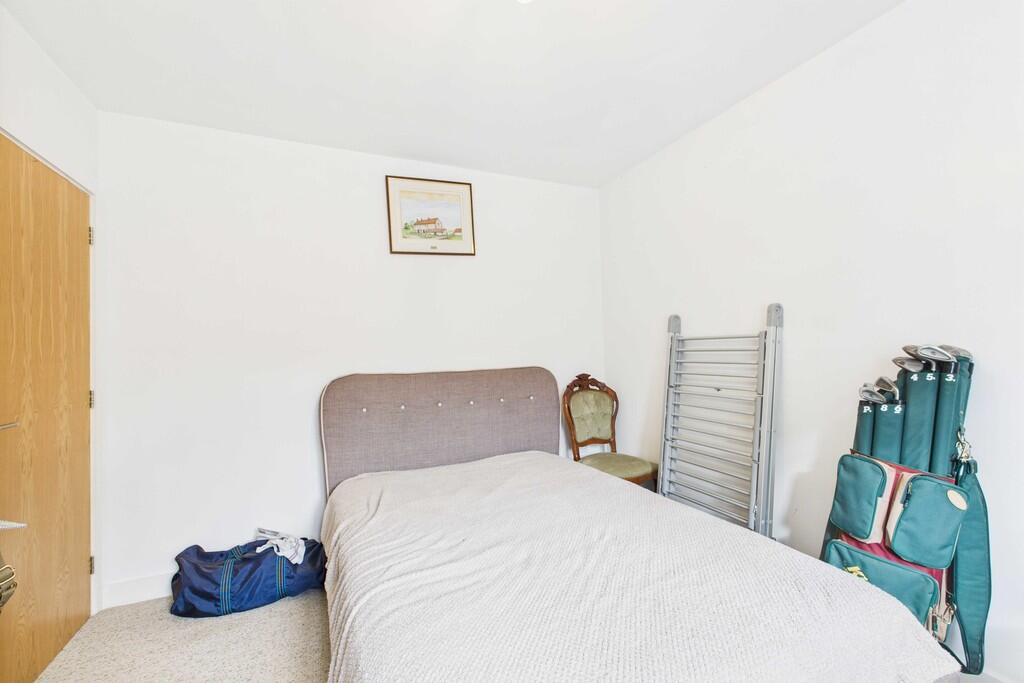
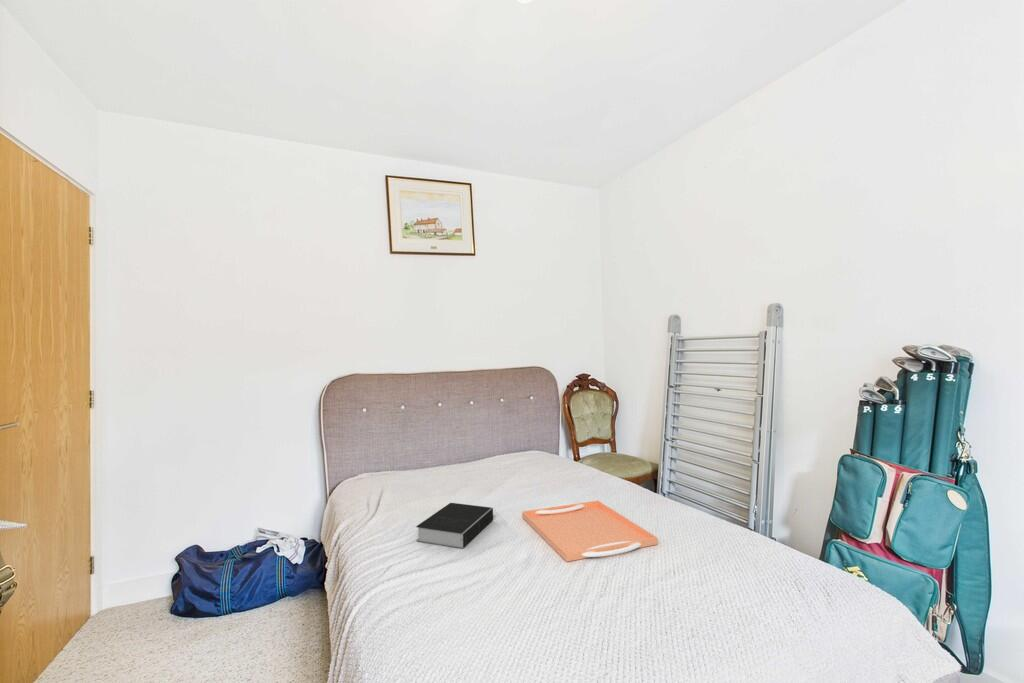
+ serving tray (584, 526)
+ book (459, 520)
